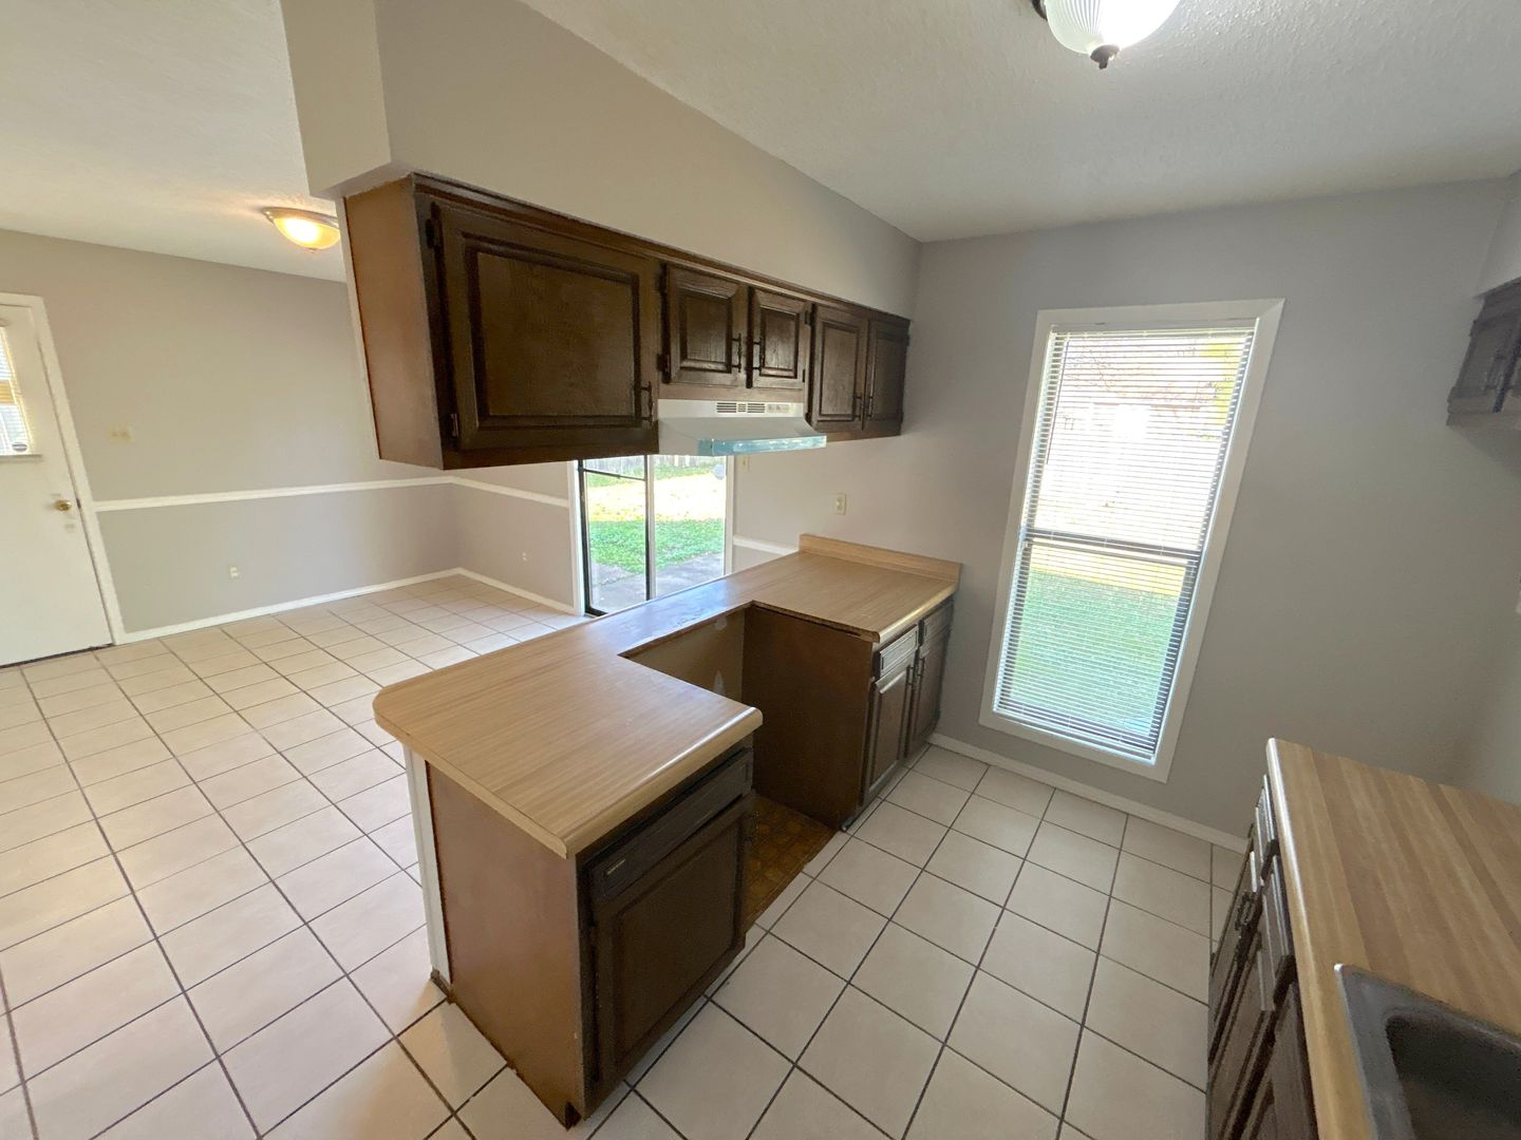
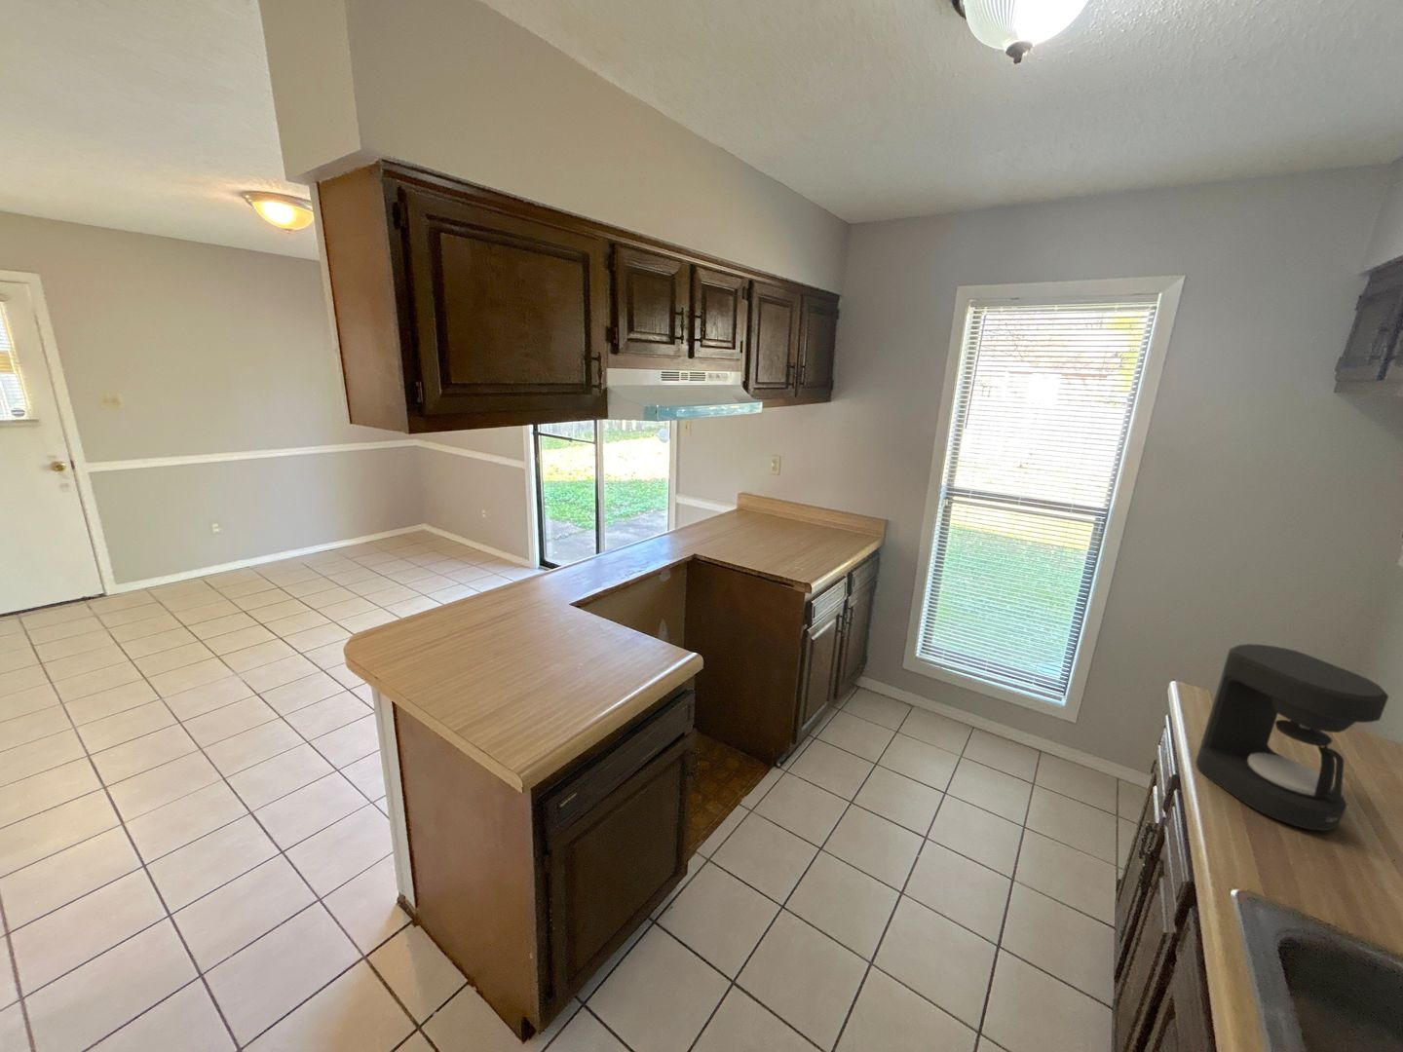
+ coffee maker (1284, 732)
